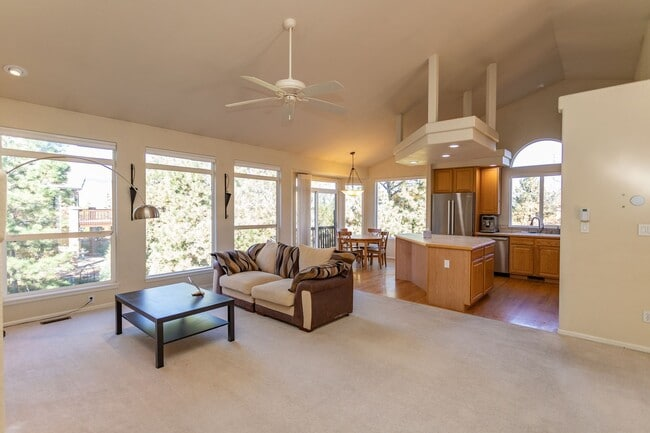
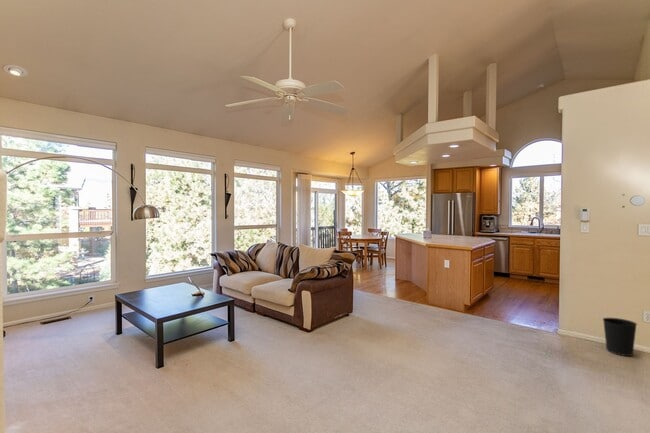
+ wastebasket (619, 336)
